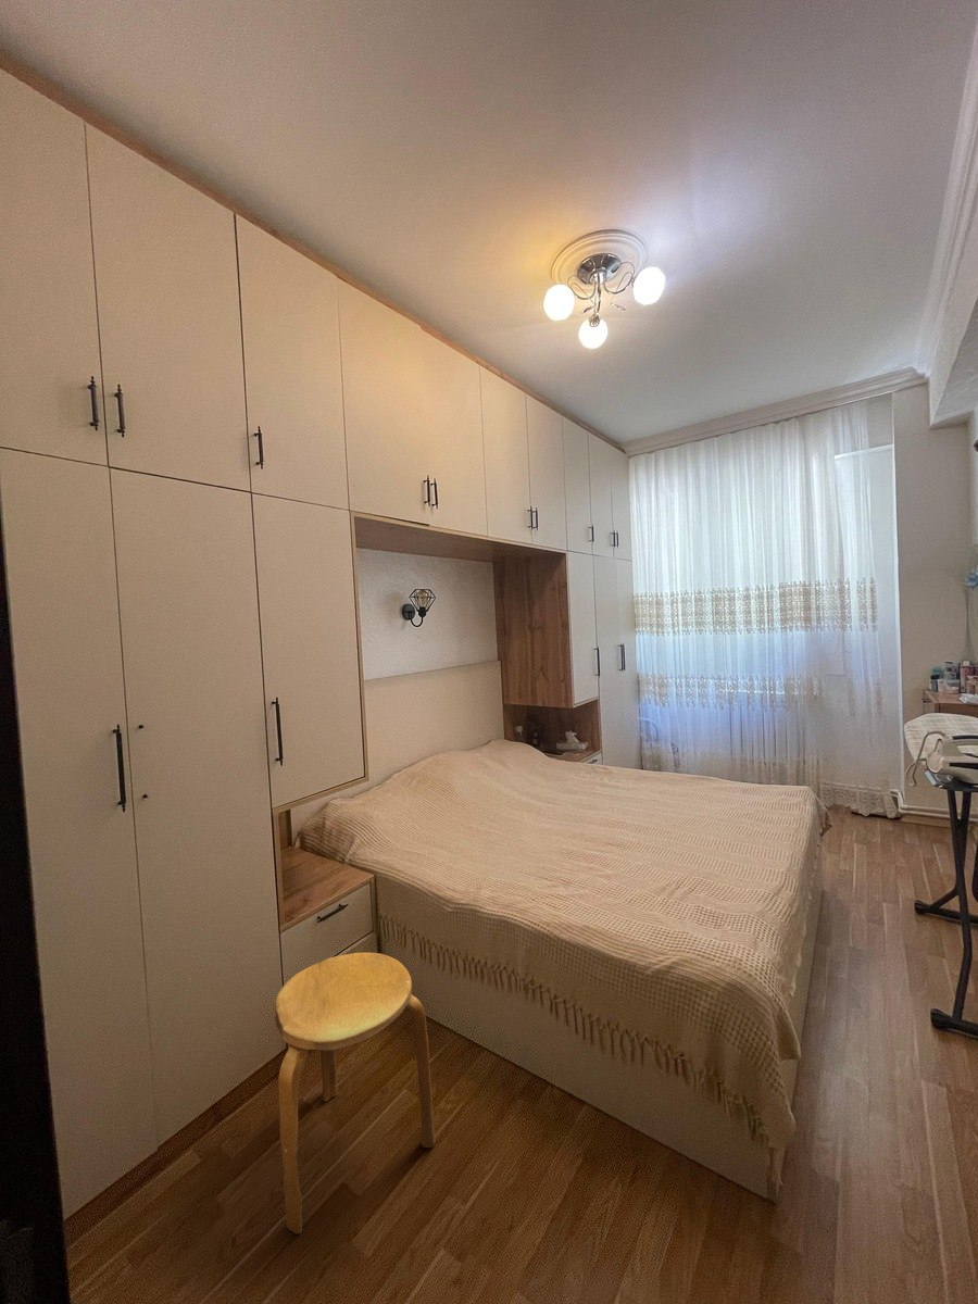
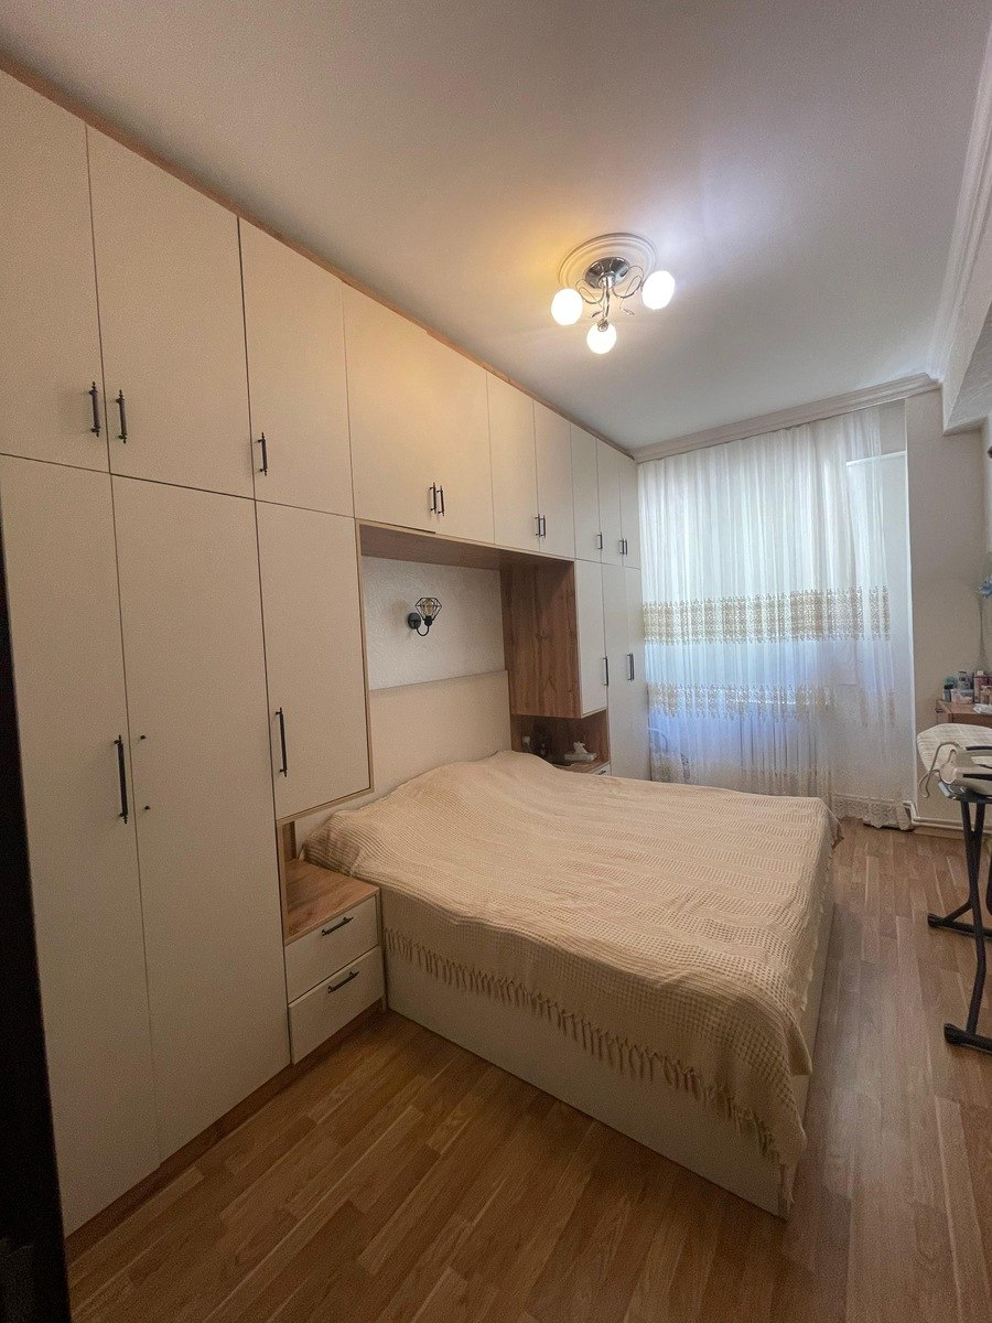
- stool (336, 1073)
